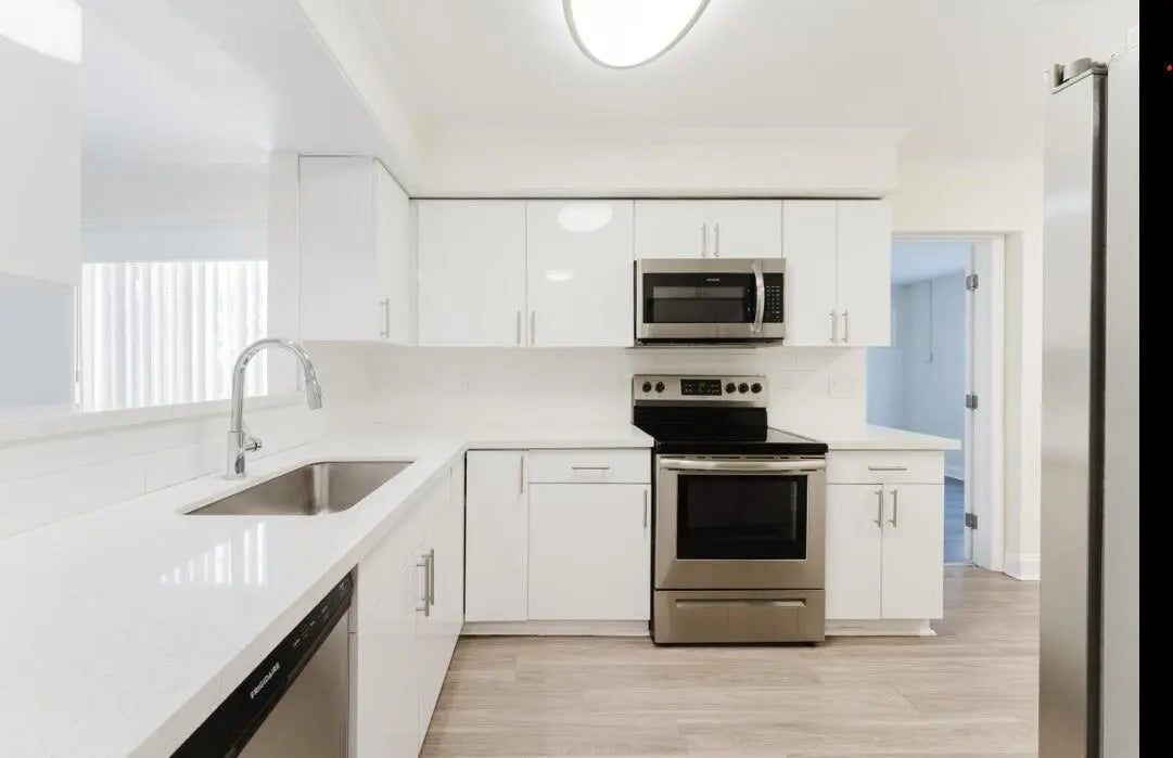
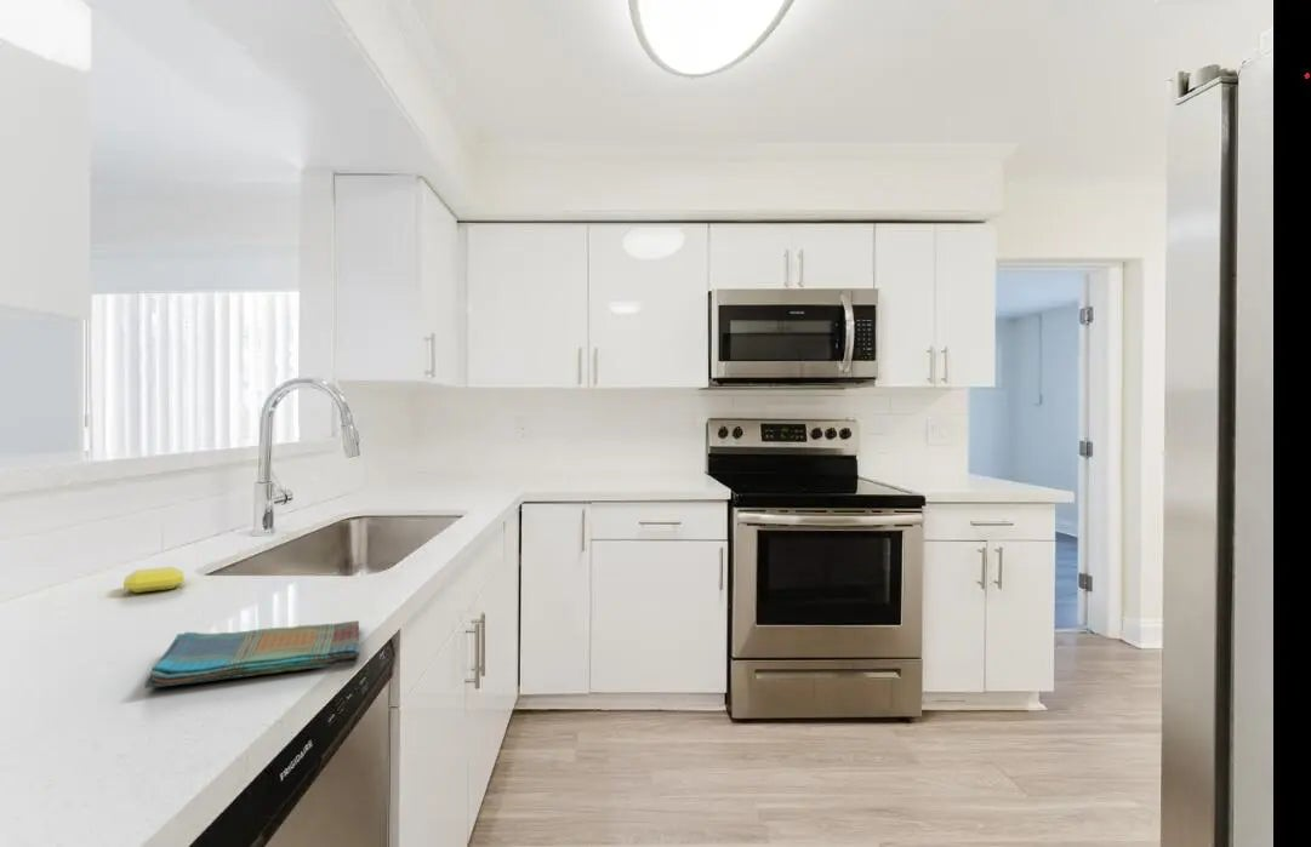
+ soap bar (154, 579)
+ dish towel (264, 647)
